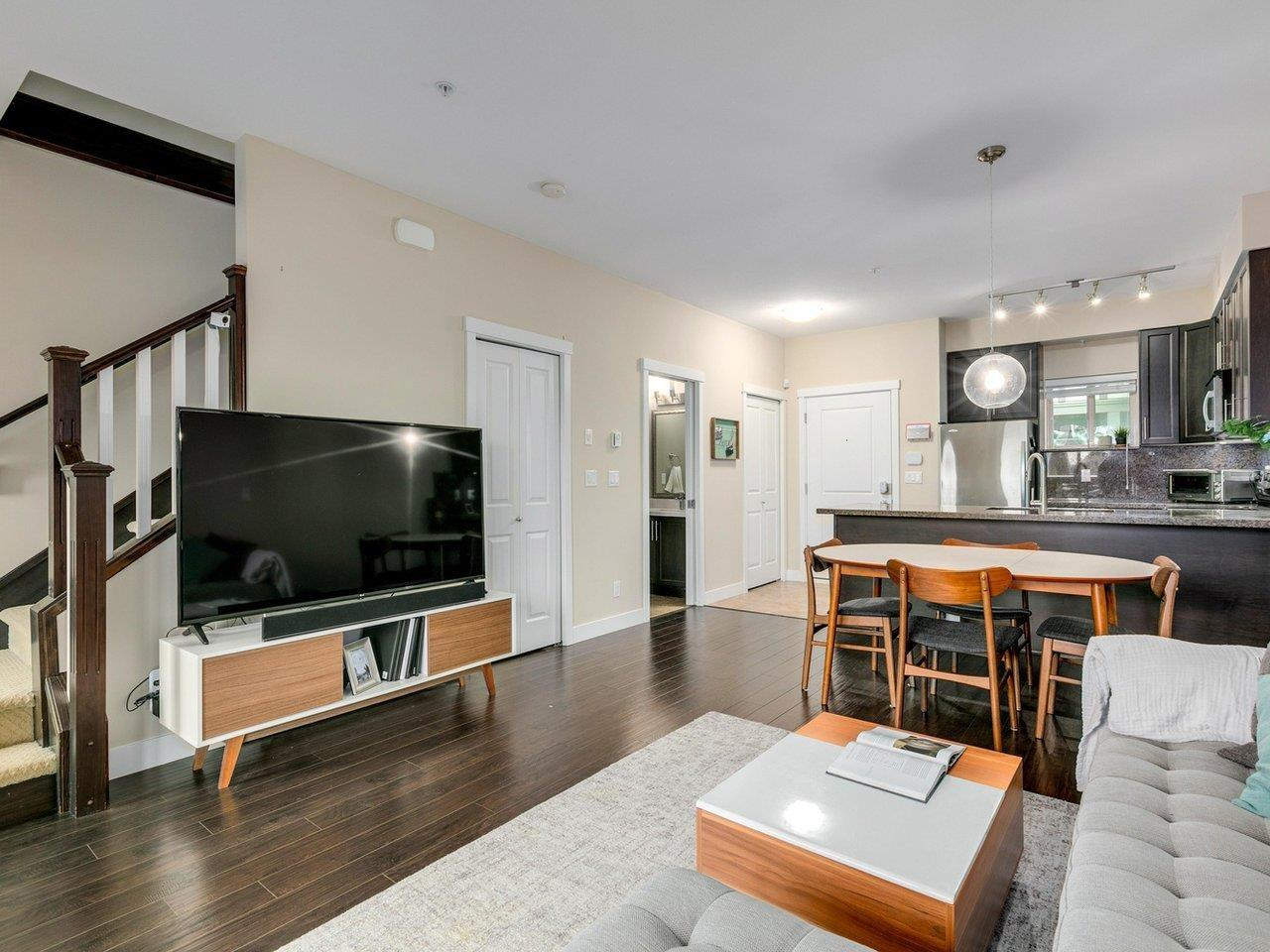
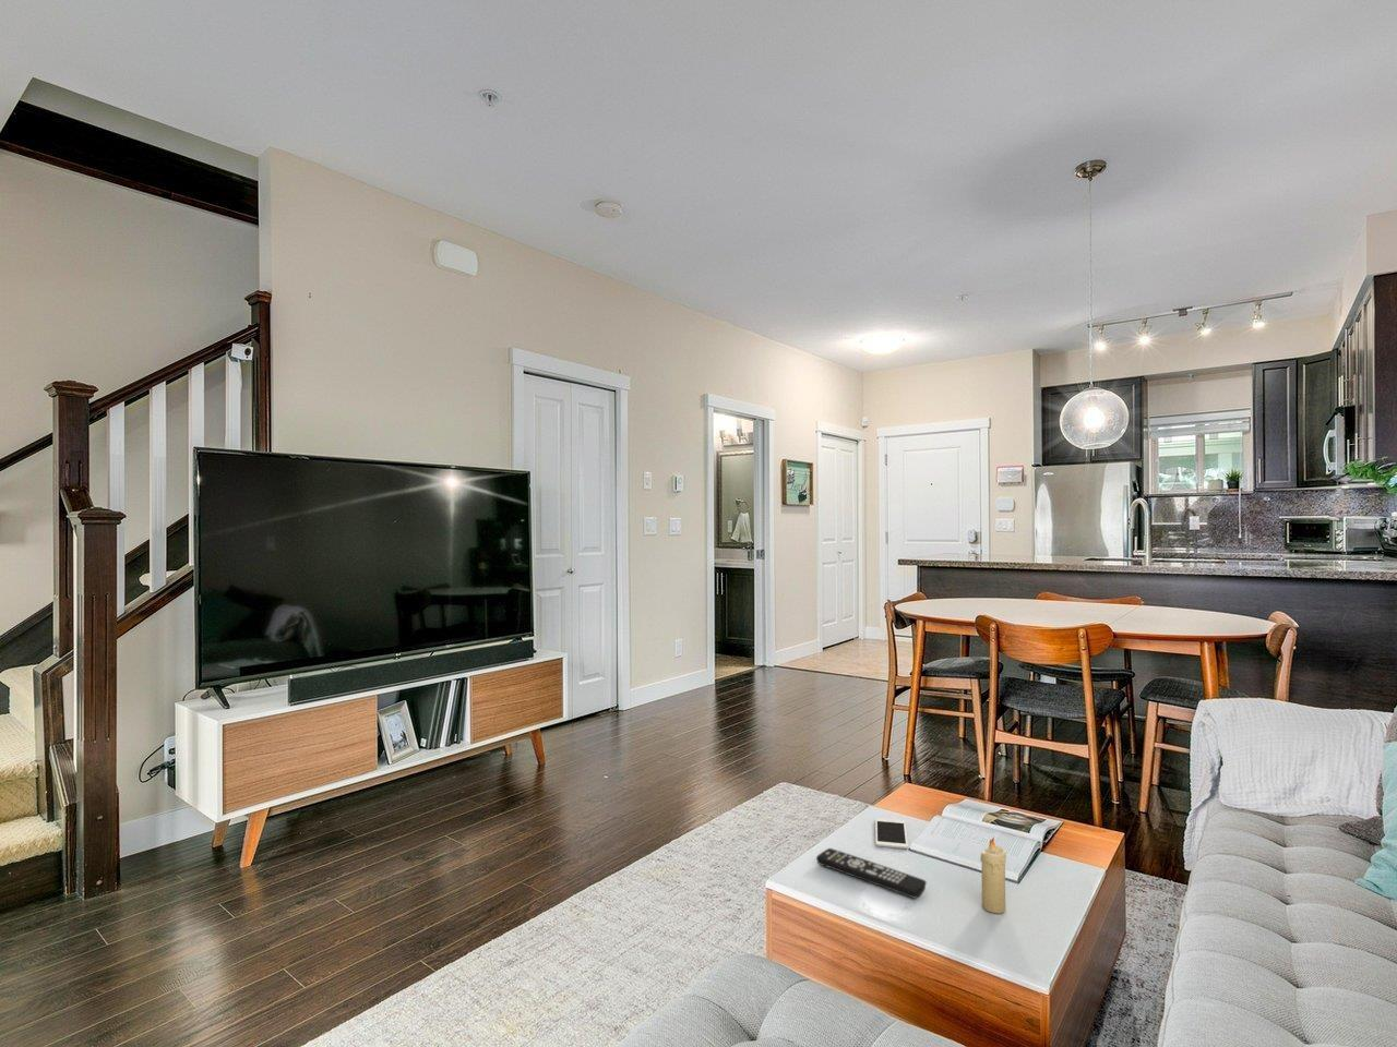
+ cell phone (891, 833)
+ candle (993, 872)
+ remote control (869, 871)
